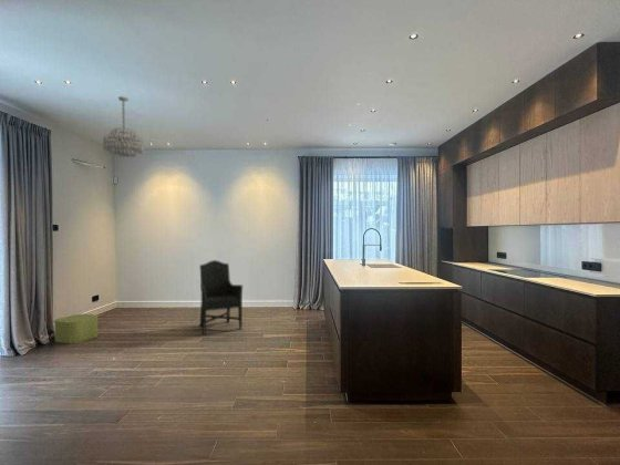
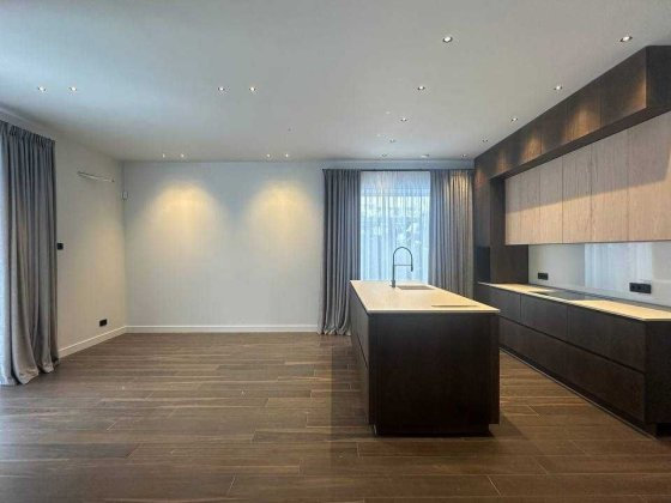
- chair (219, 293)
- storage box (76, 328)
- chandelier (123, 126)
